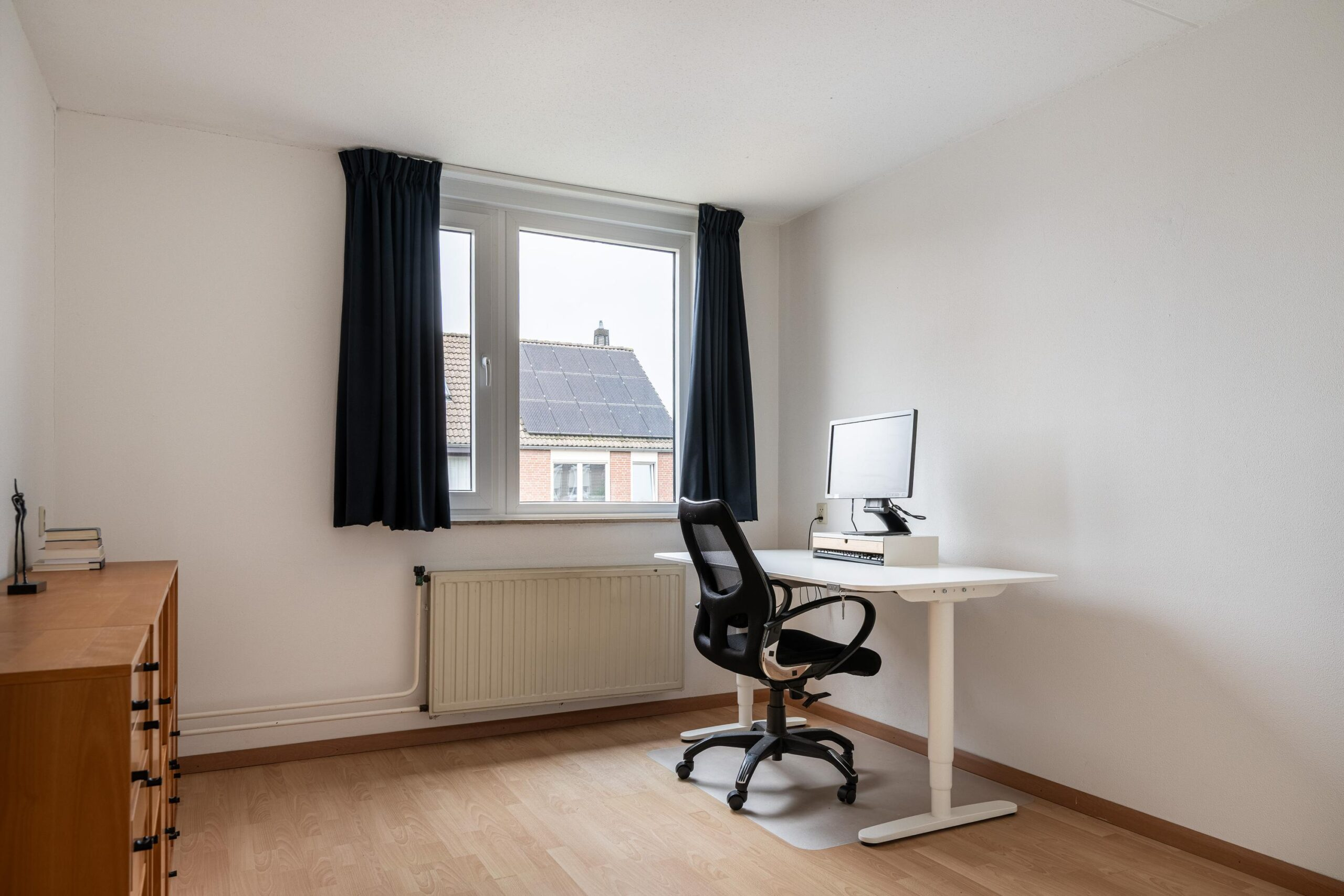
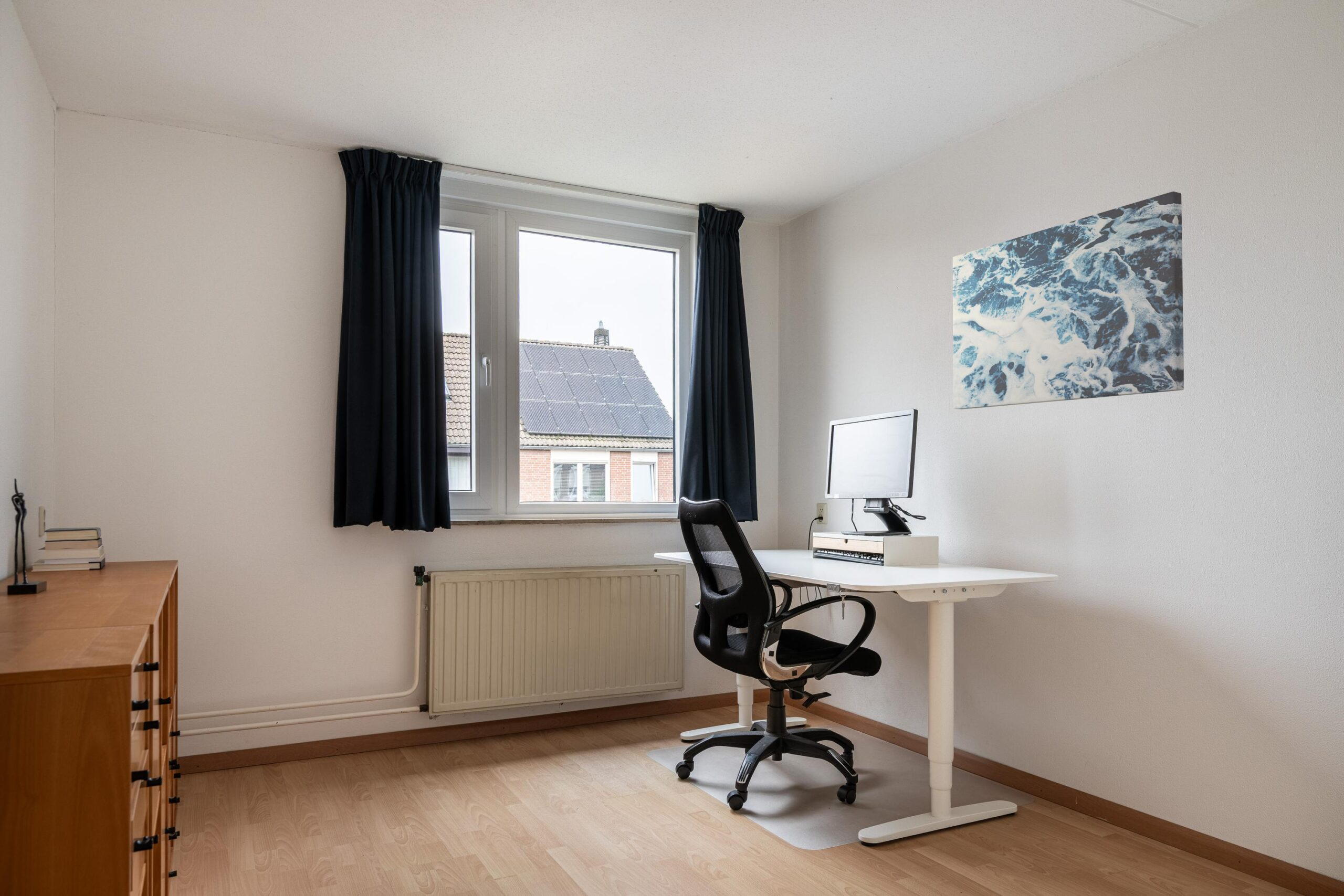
+ wall art (1053, 314)
